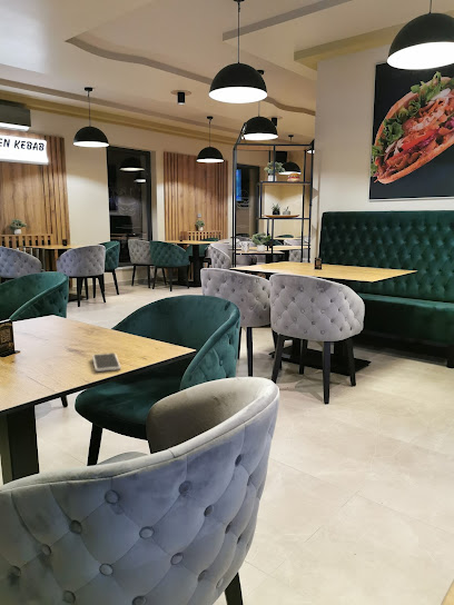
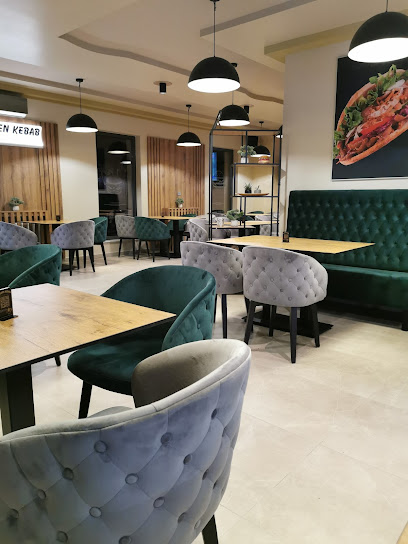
- smartphone (106, 361)
